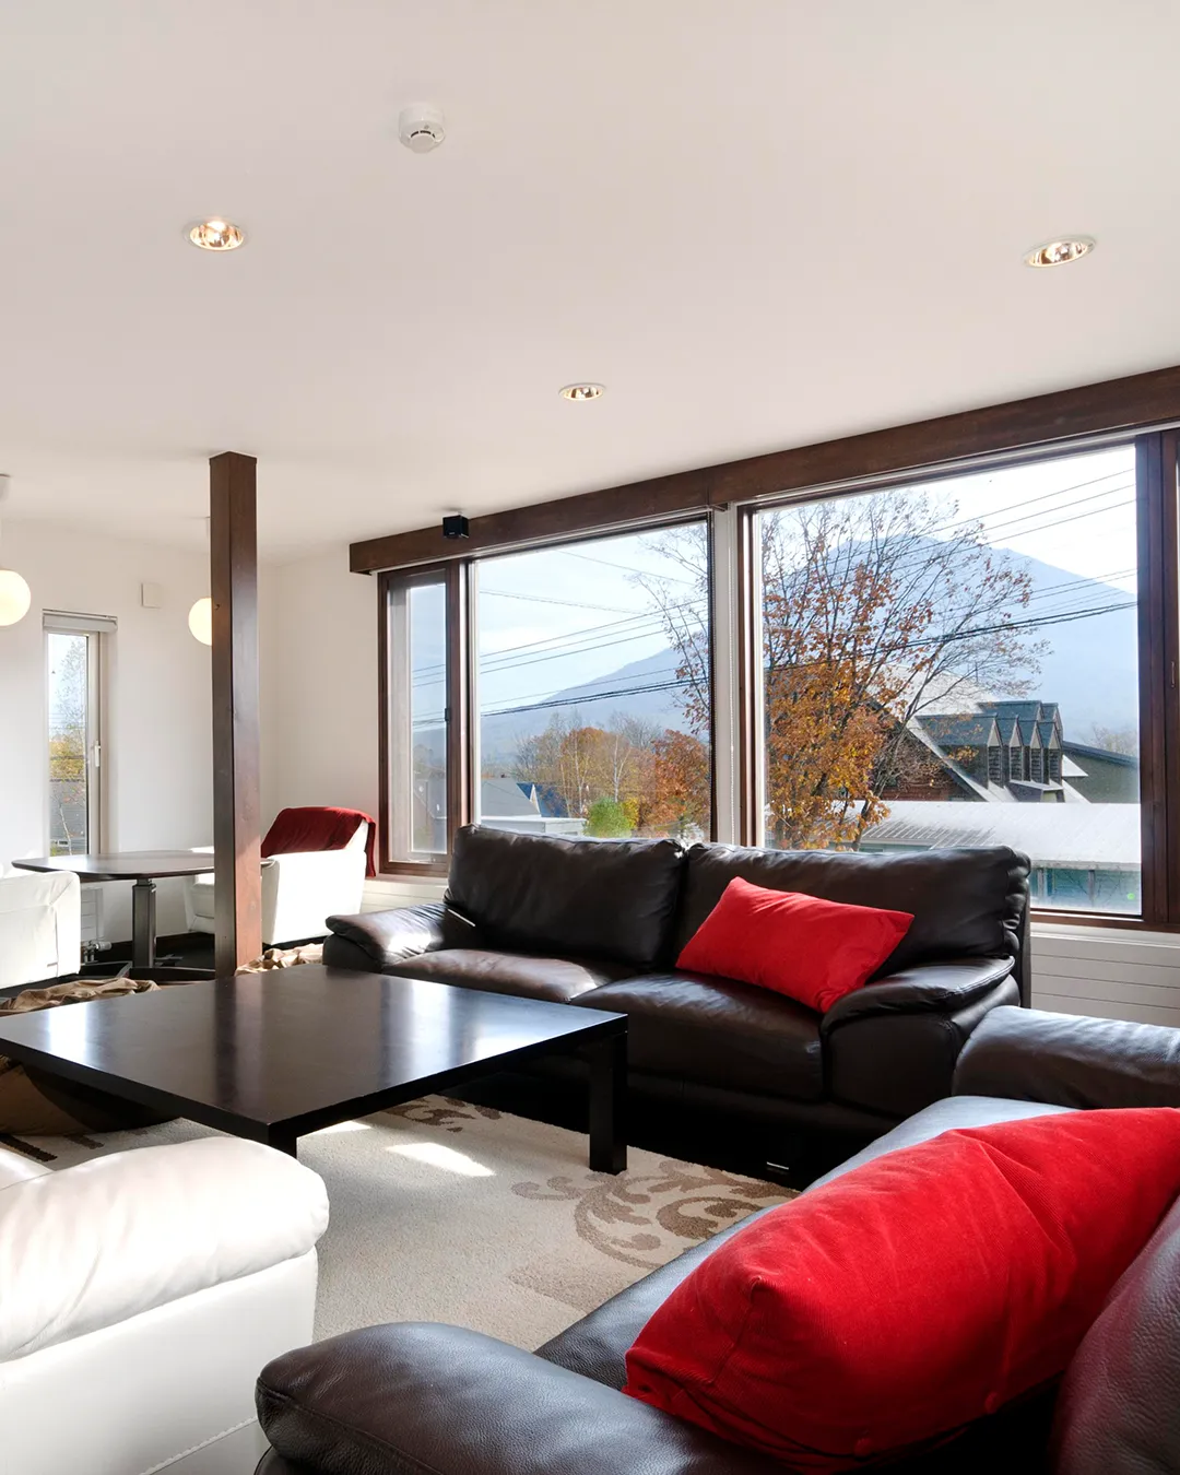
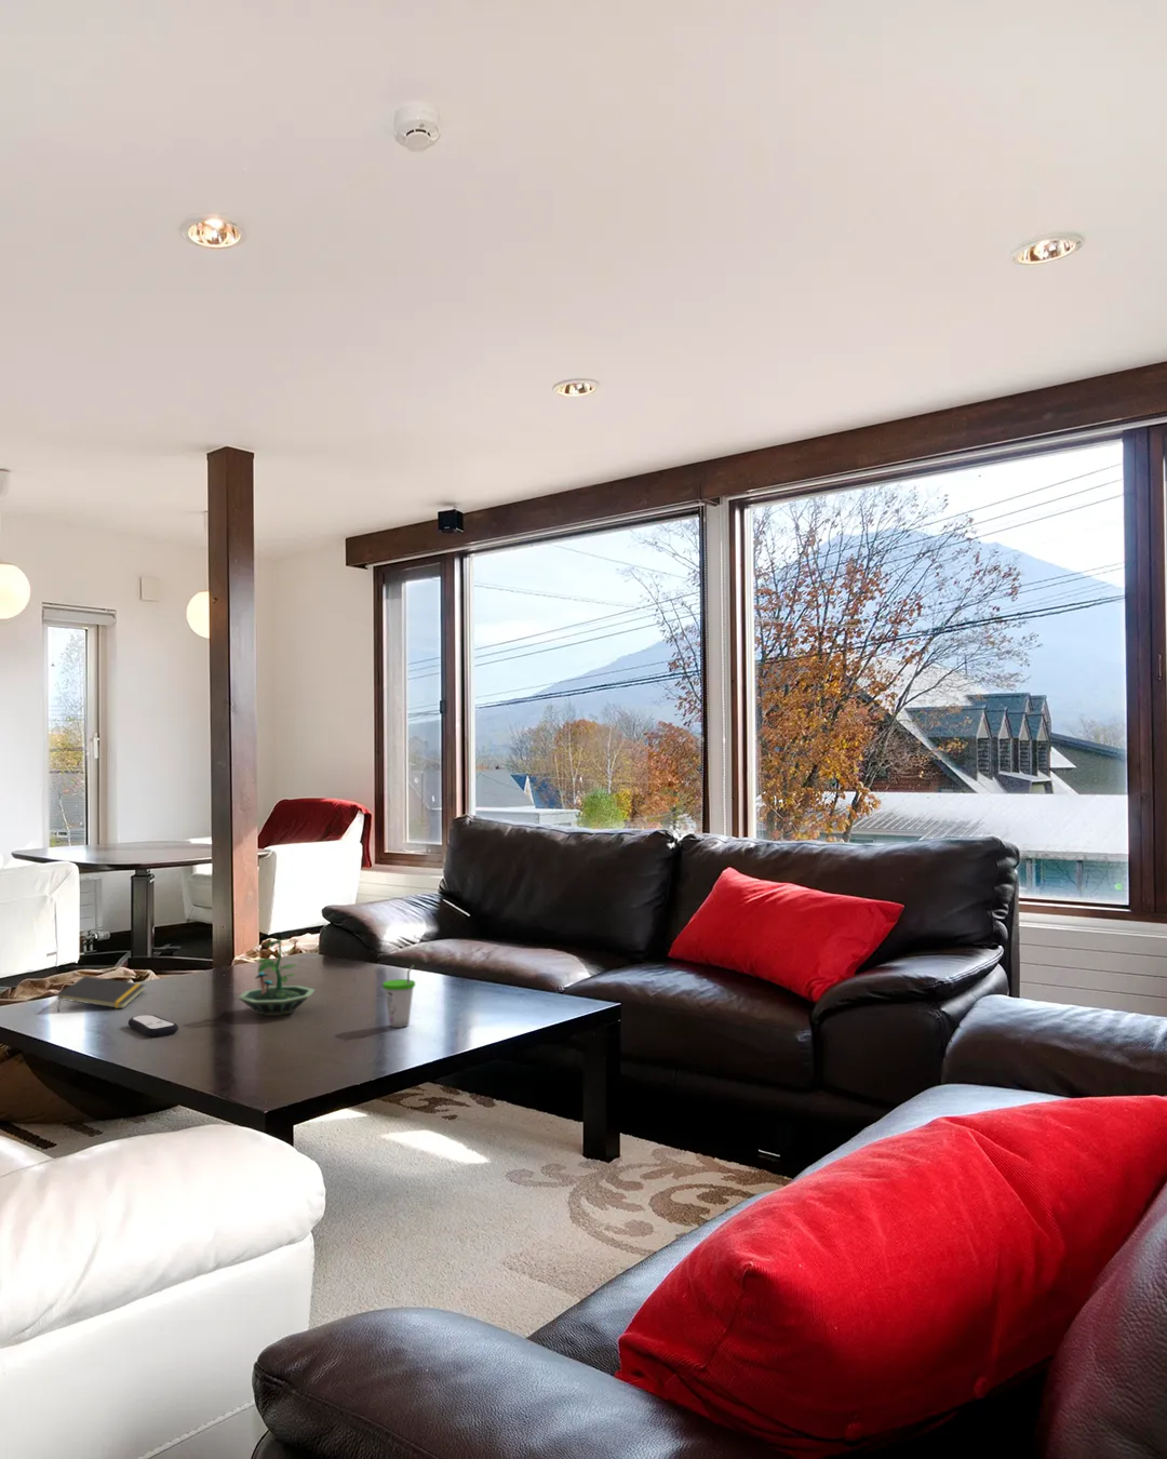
+ notepad (102, 991)
+ cup (399, 993)
+ remote control (151, 1024)
+ terrarium (279, 952)
